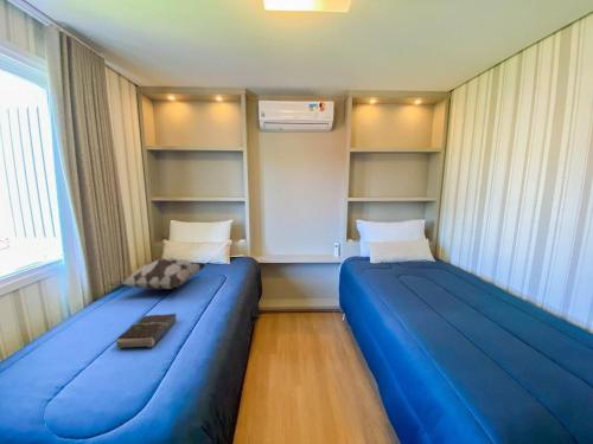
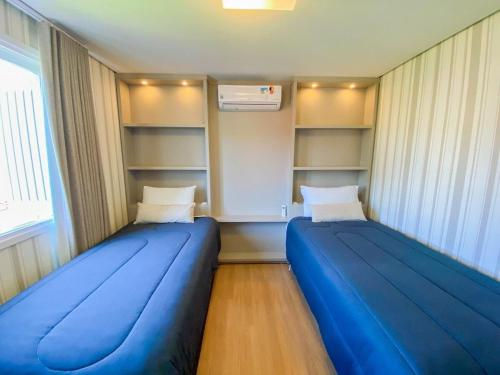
- book (148, 328)
- decorative pillow (162, 274)
